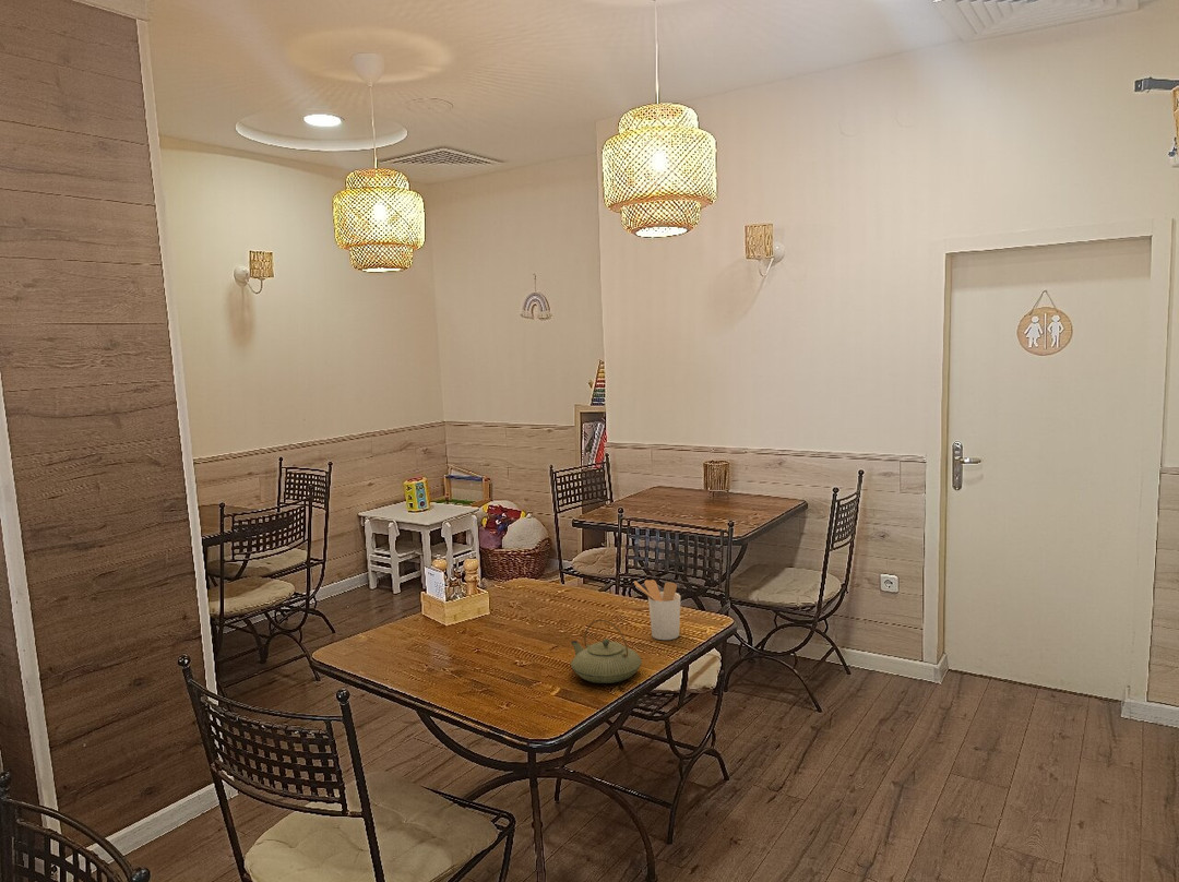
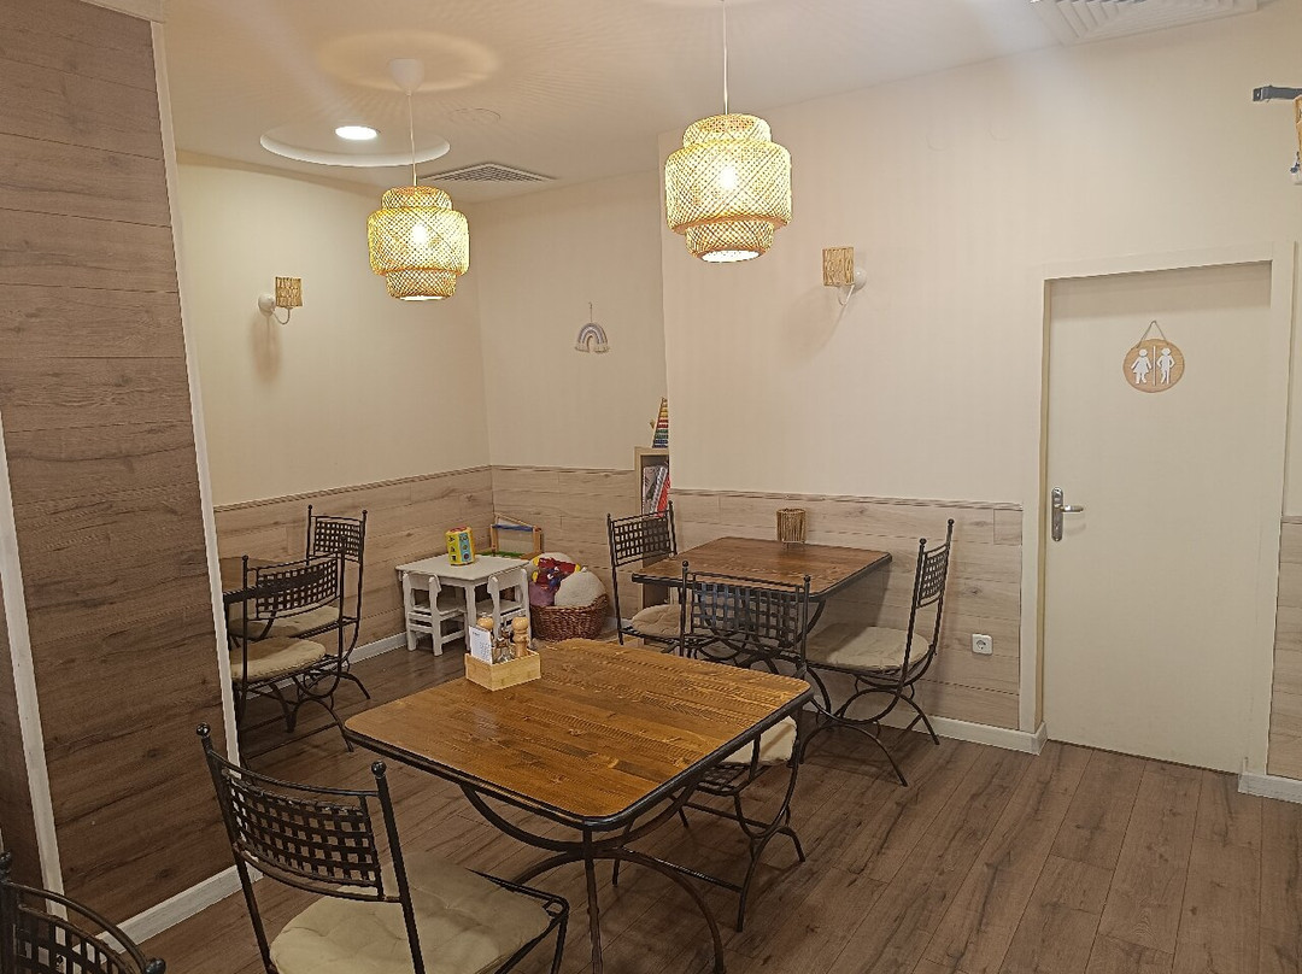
- utensil holder (656, 607)
- teapot (602, 646)
